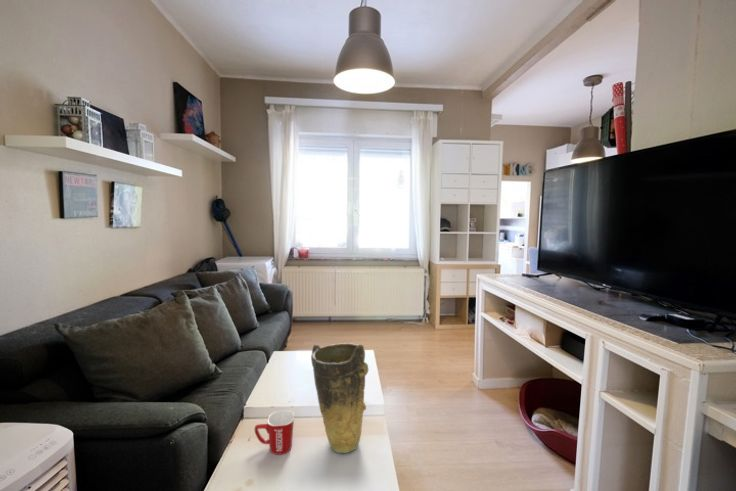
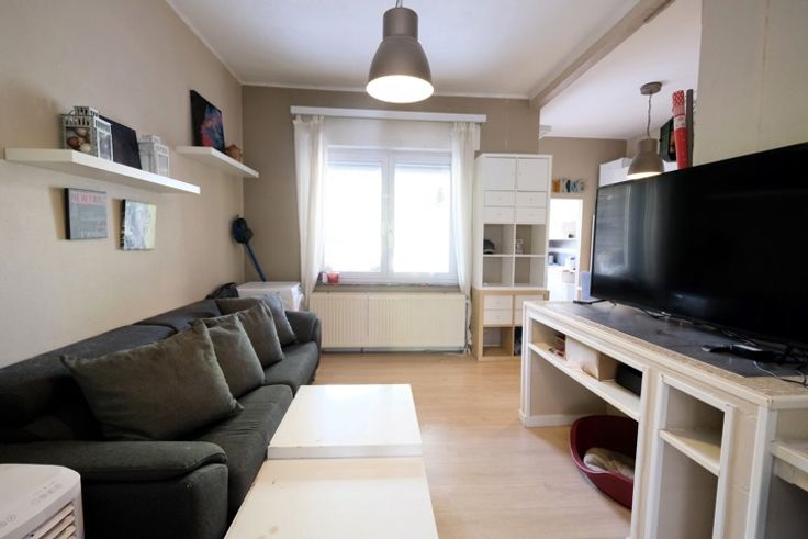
- mug (274, 433)
- vase (338, 391)
